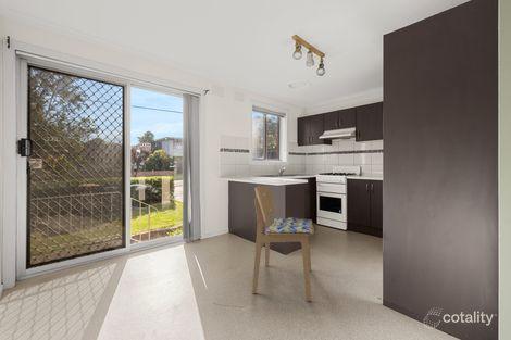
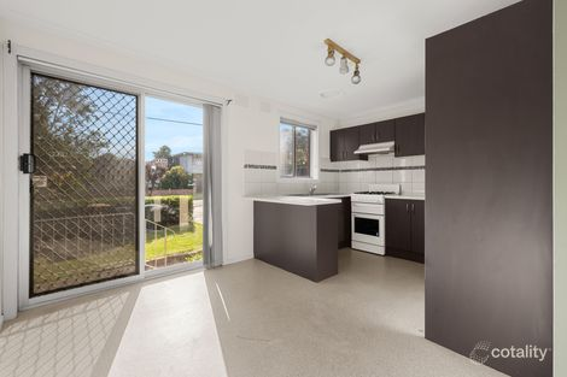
- dining chair (284, 234)
